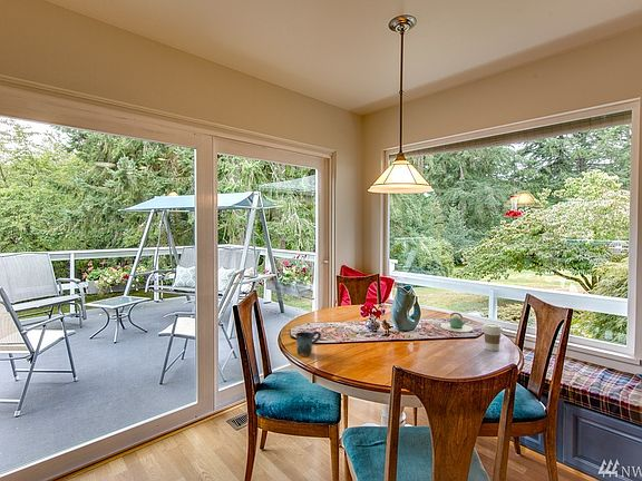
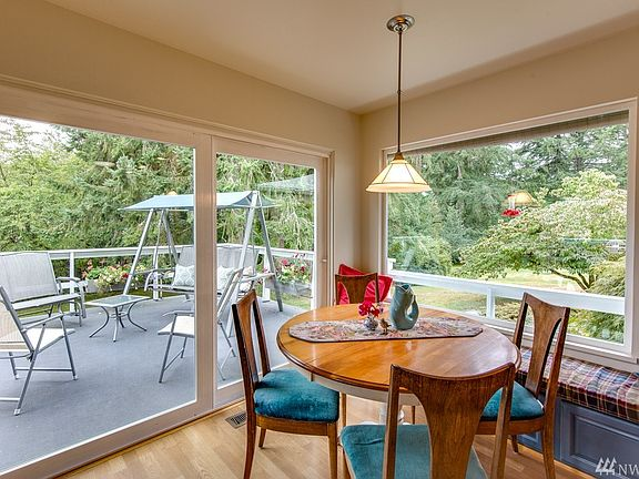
- teapot (456, 320)
- coffee cup (492, 336)
- mug (308, 343)
